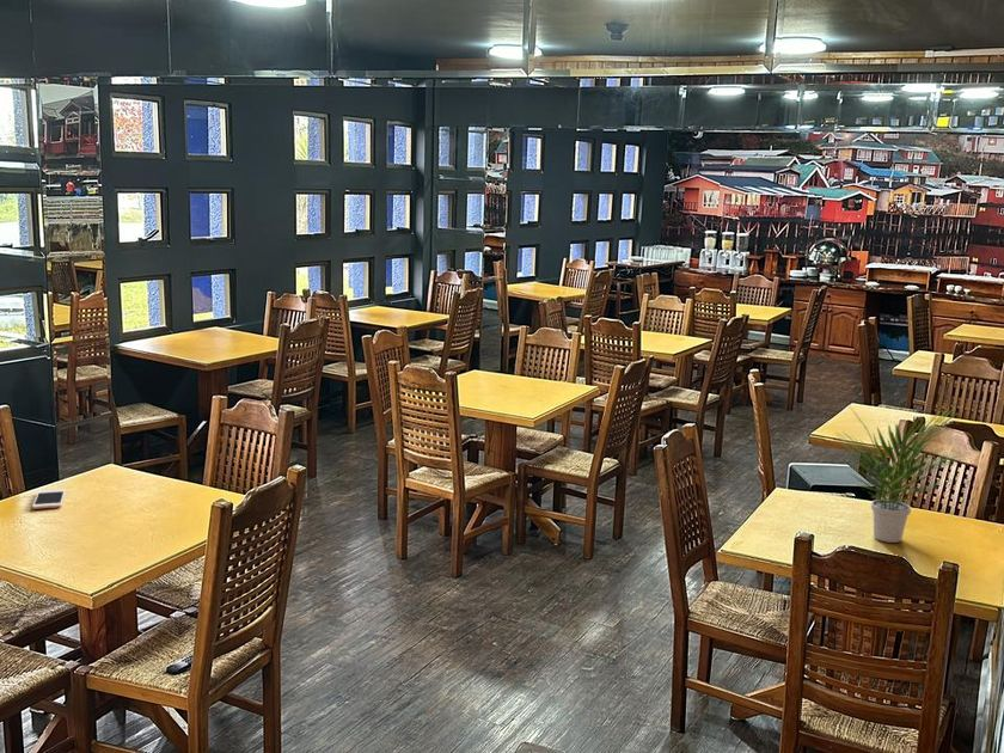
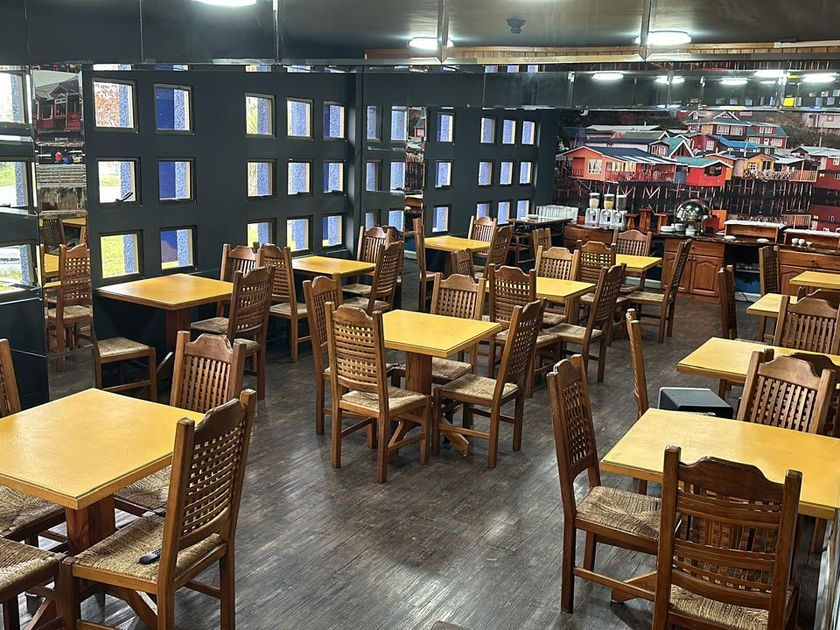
- potted plant (892, 471)
- cell phone (49, 498)
